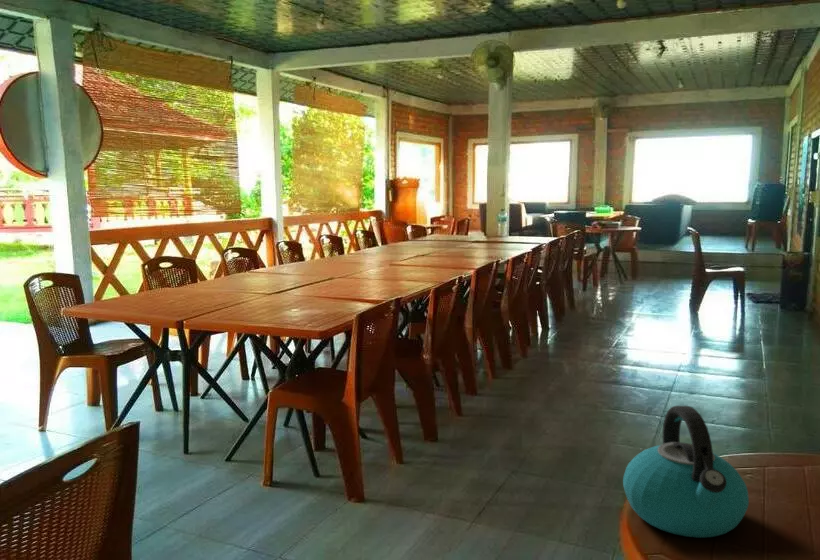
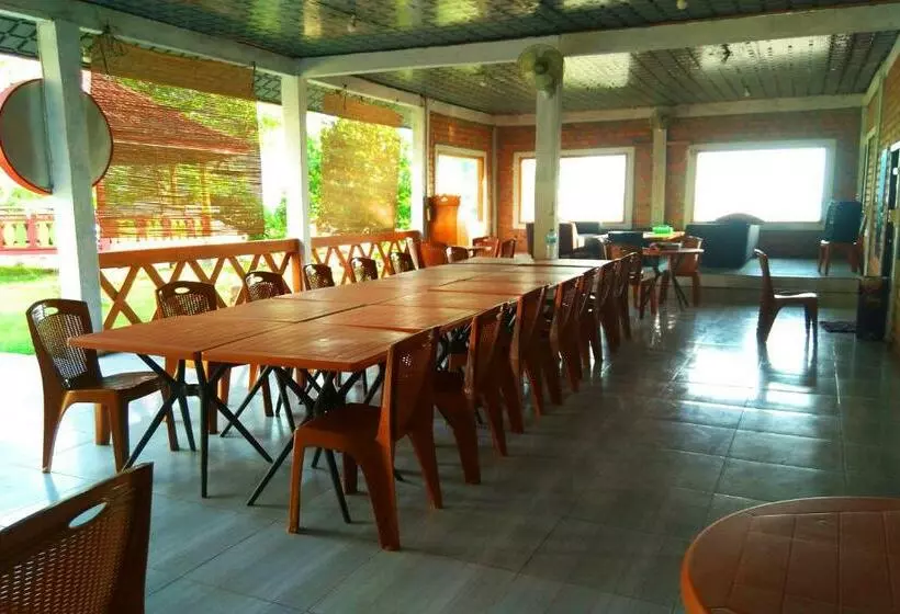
- kettle (688, 465)
